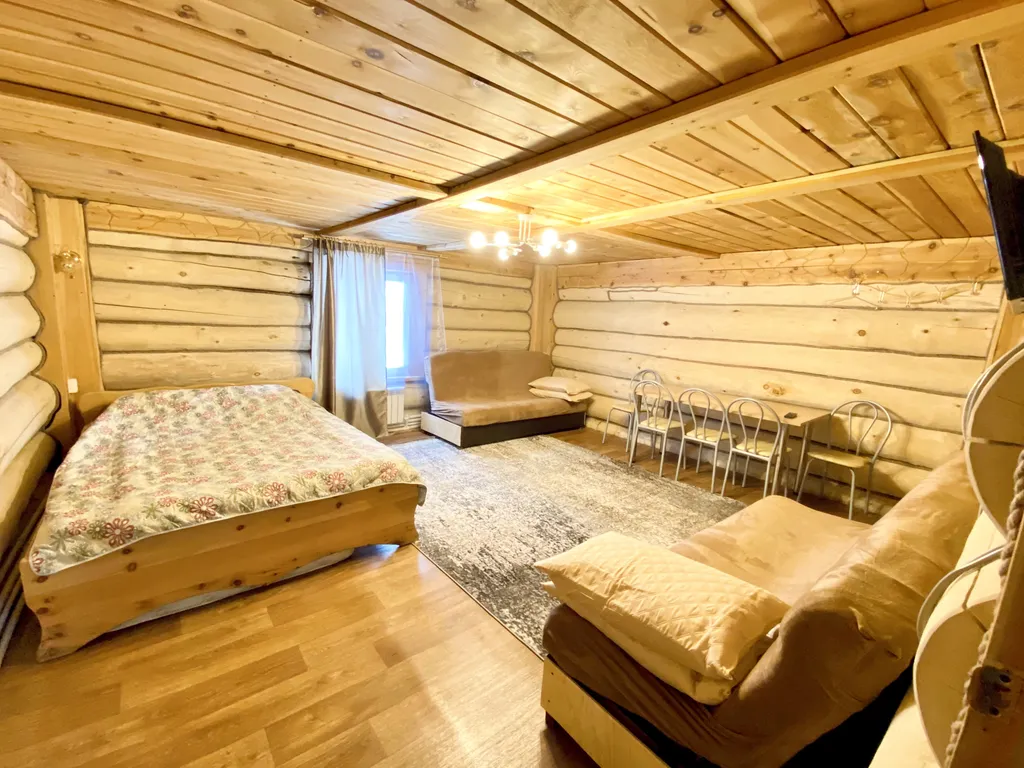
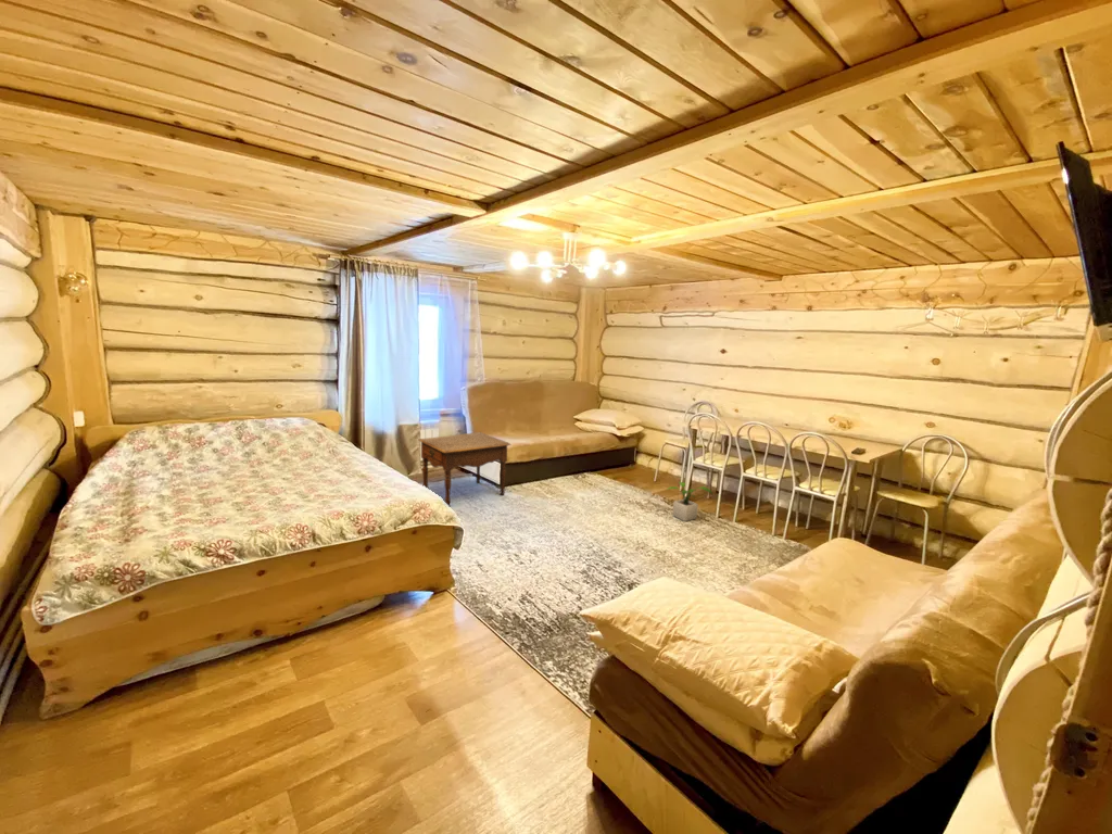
+ potted plant (687, 501)
+ side table (464, 466)
